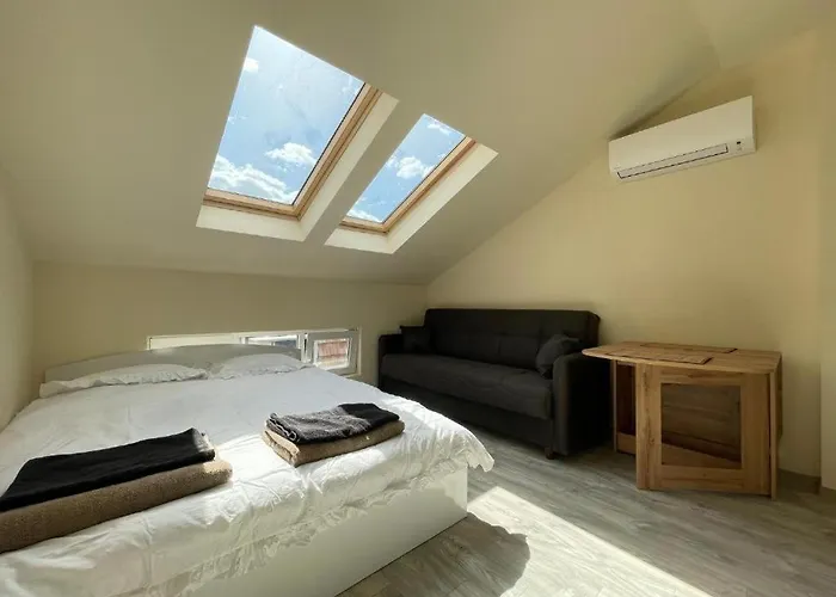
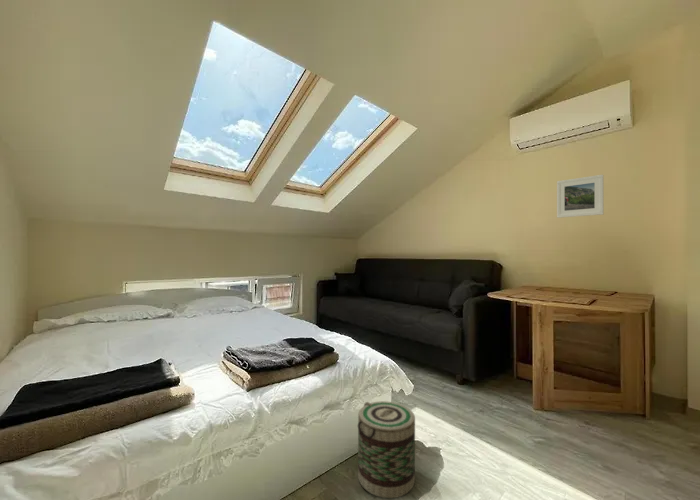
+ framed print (579, 197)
+ basket (384, 442)
